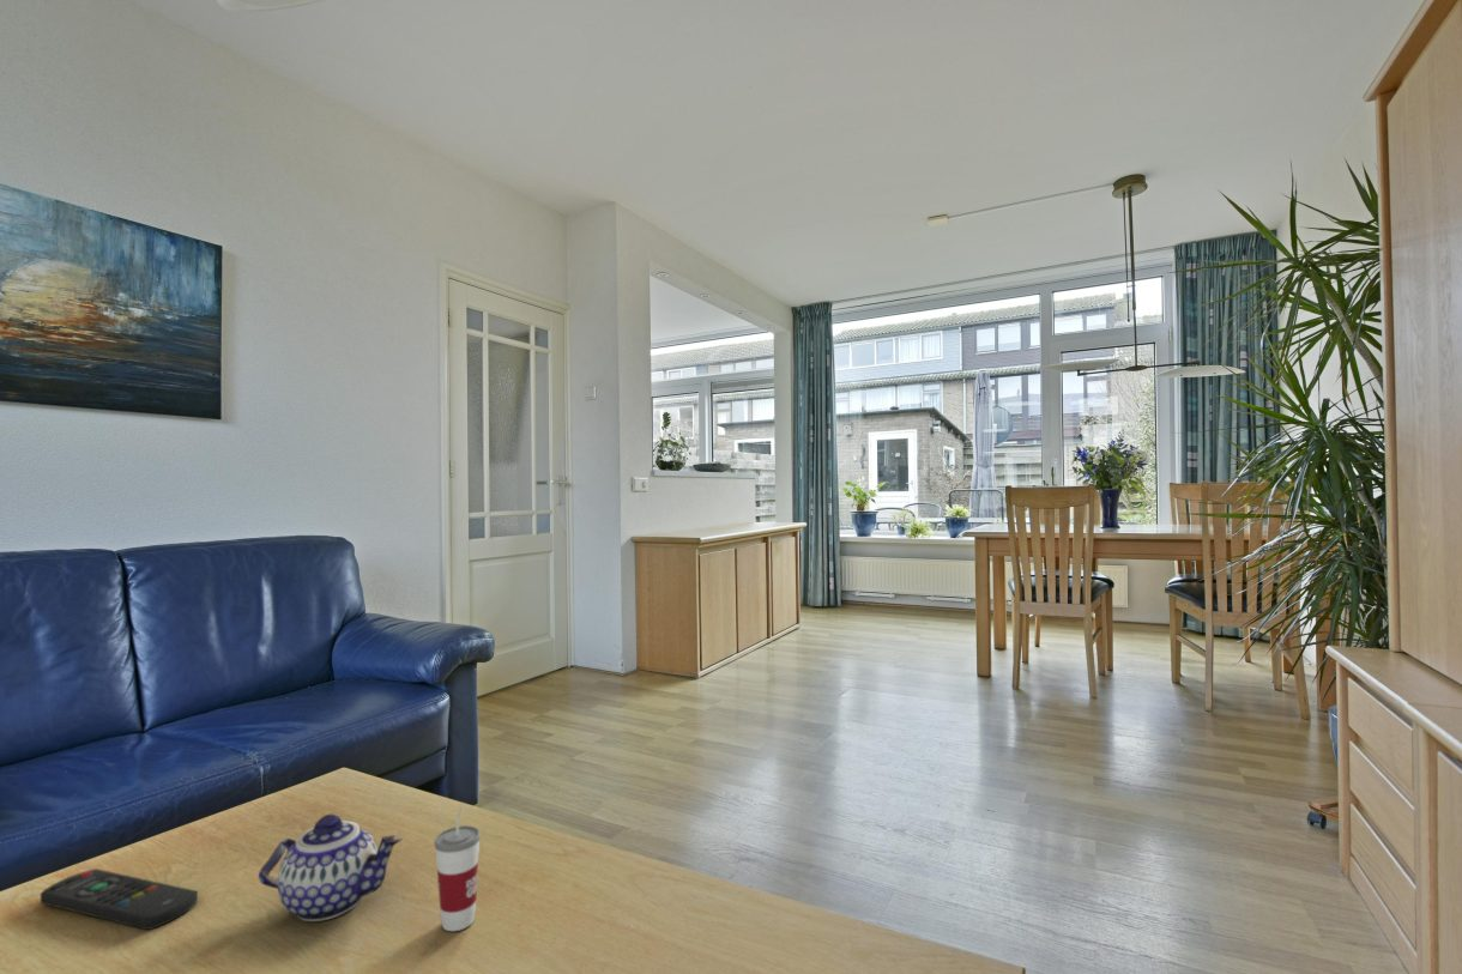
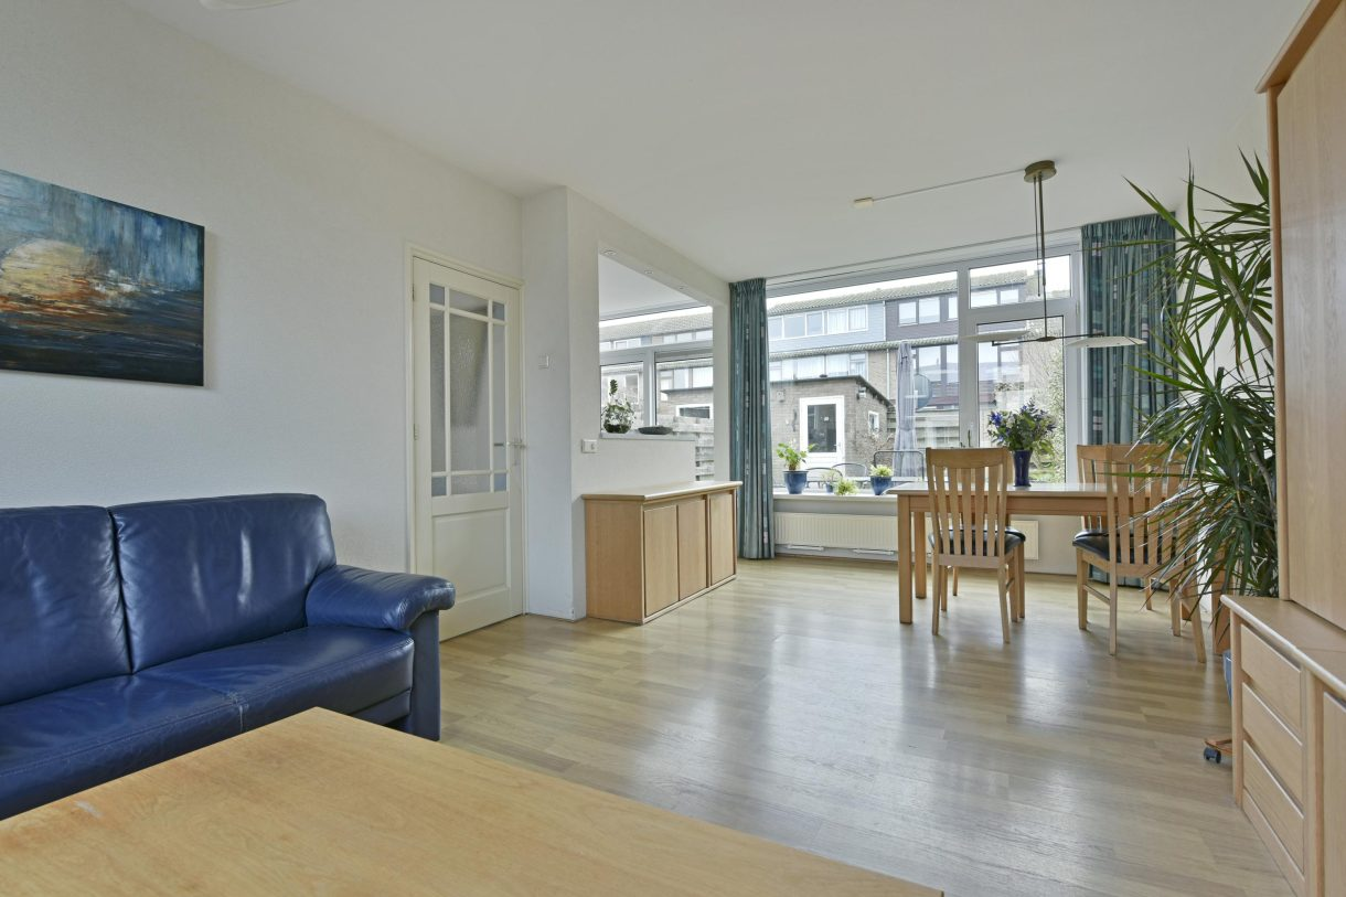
- cup (458, 863)
- remote control (119, 896)
- teapot (331, 860)
